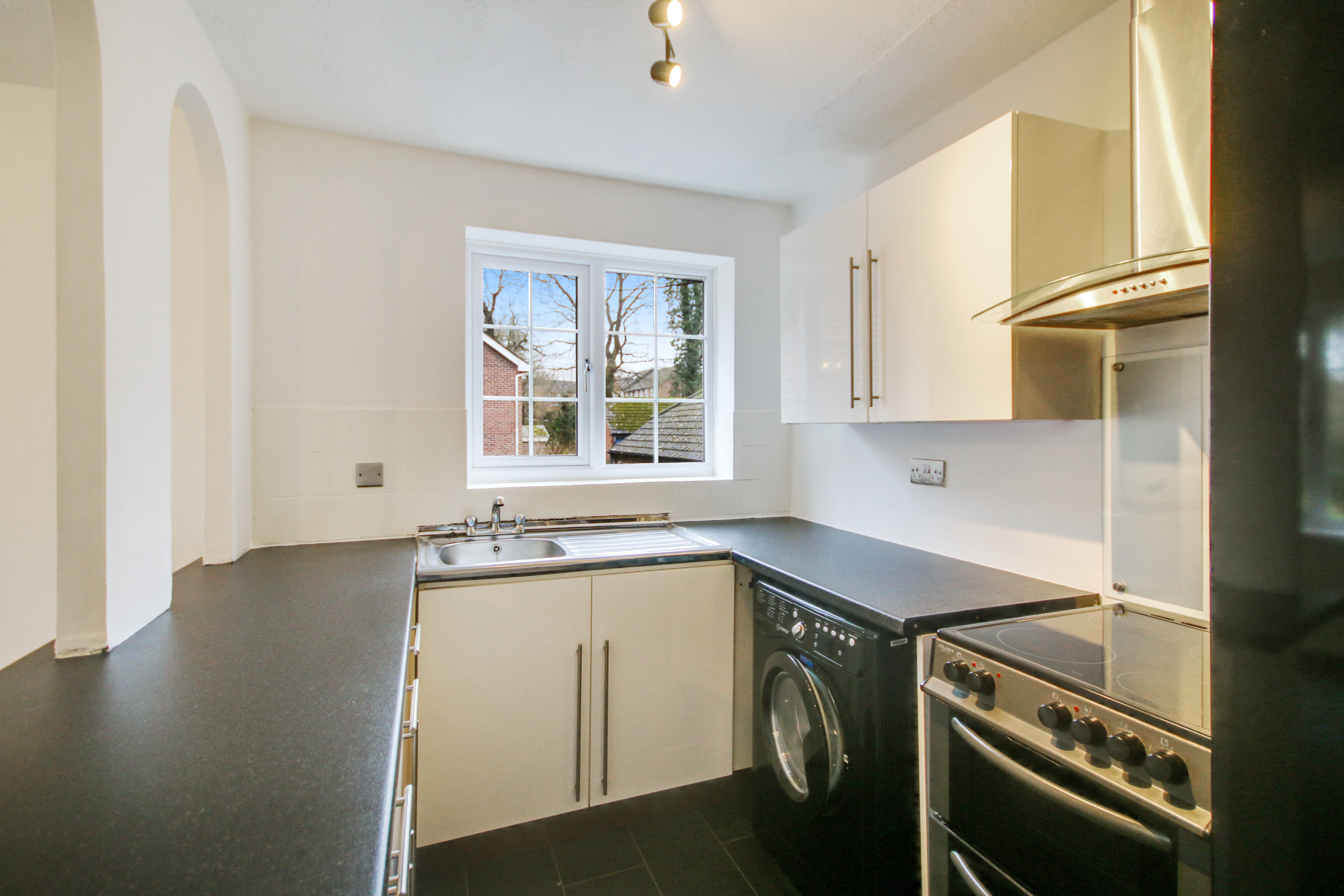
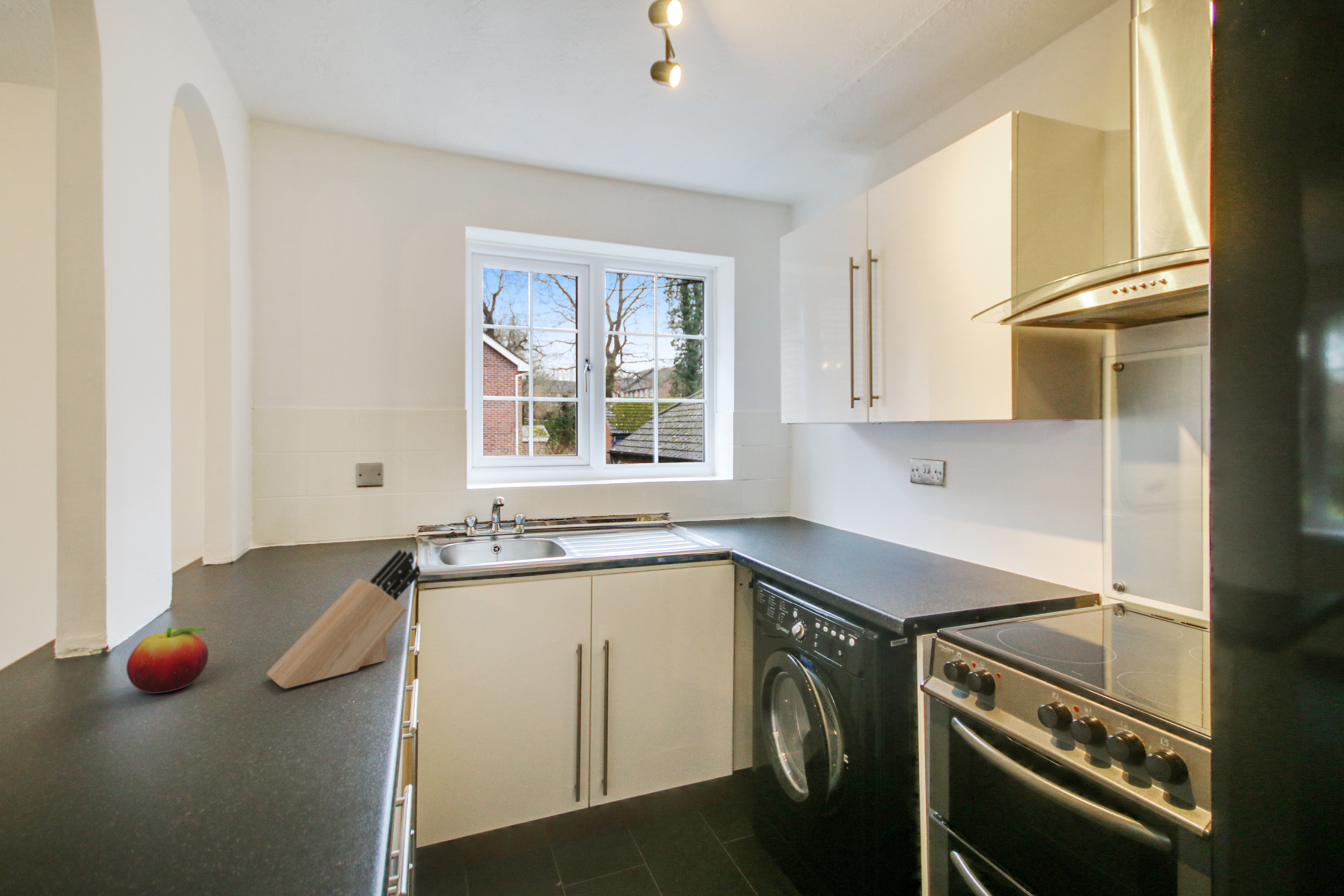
+ knife block (350, 611)
+ fruit (169, 658)
